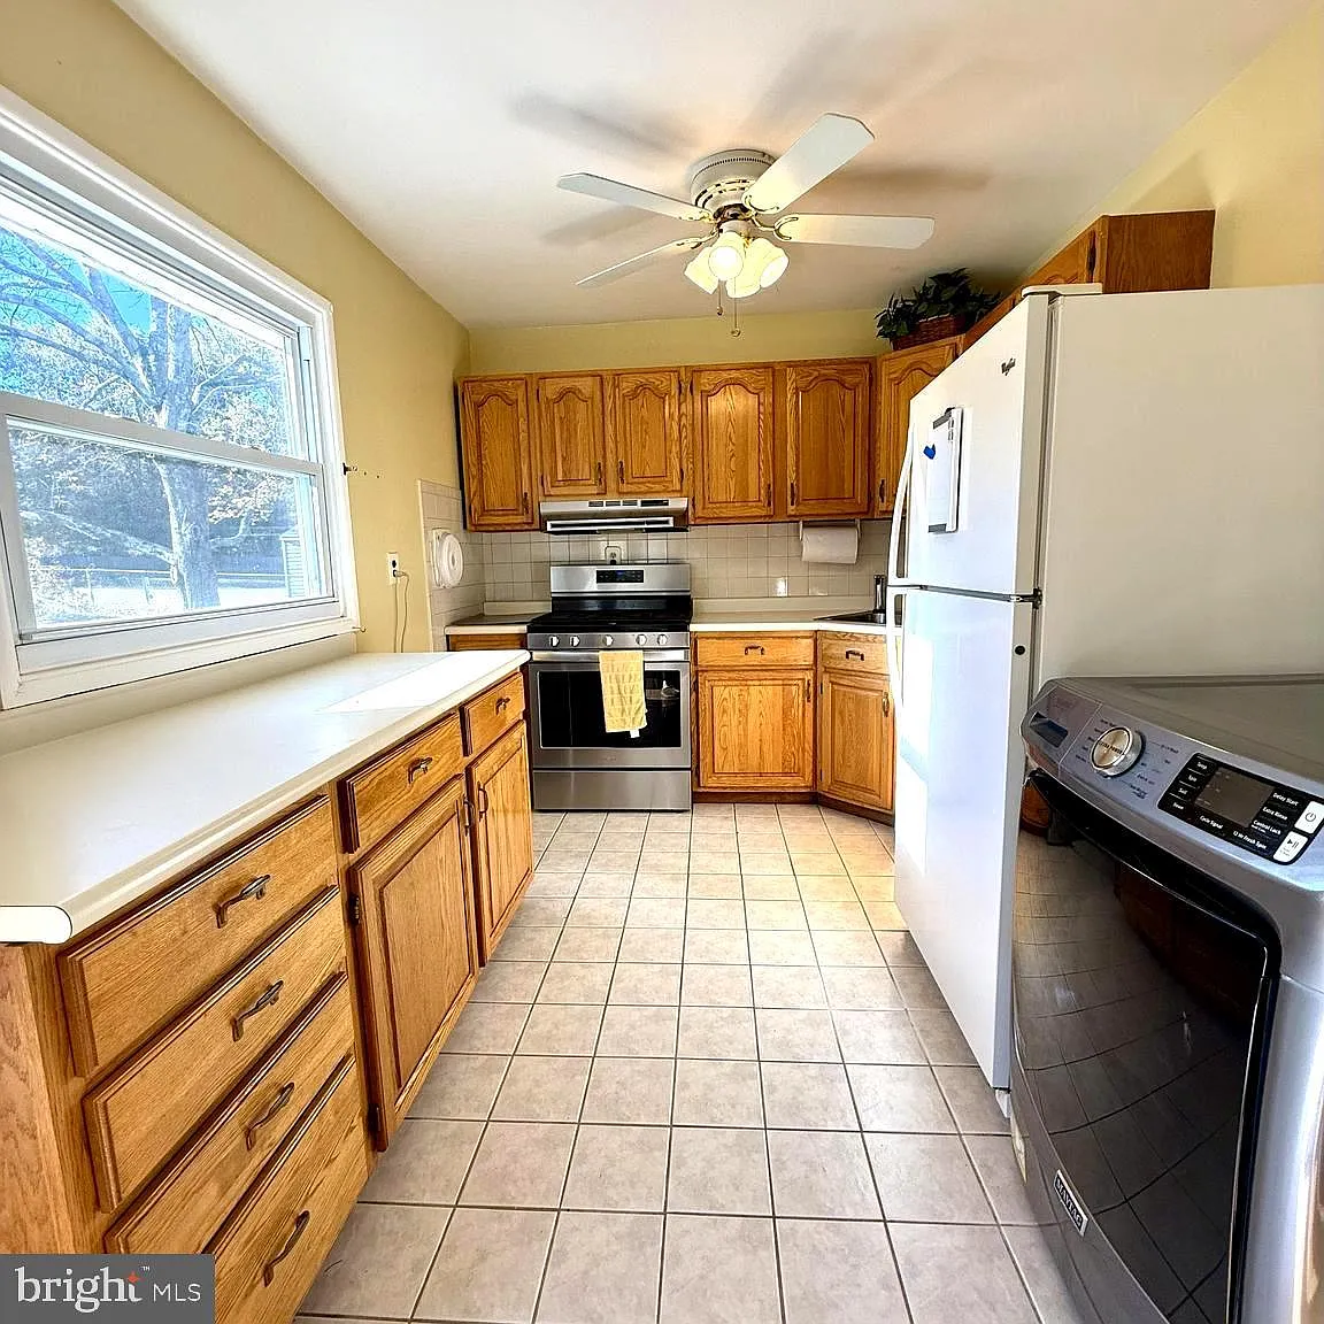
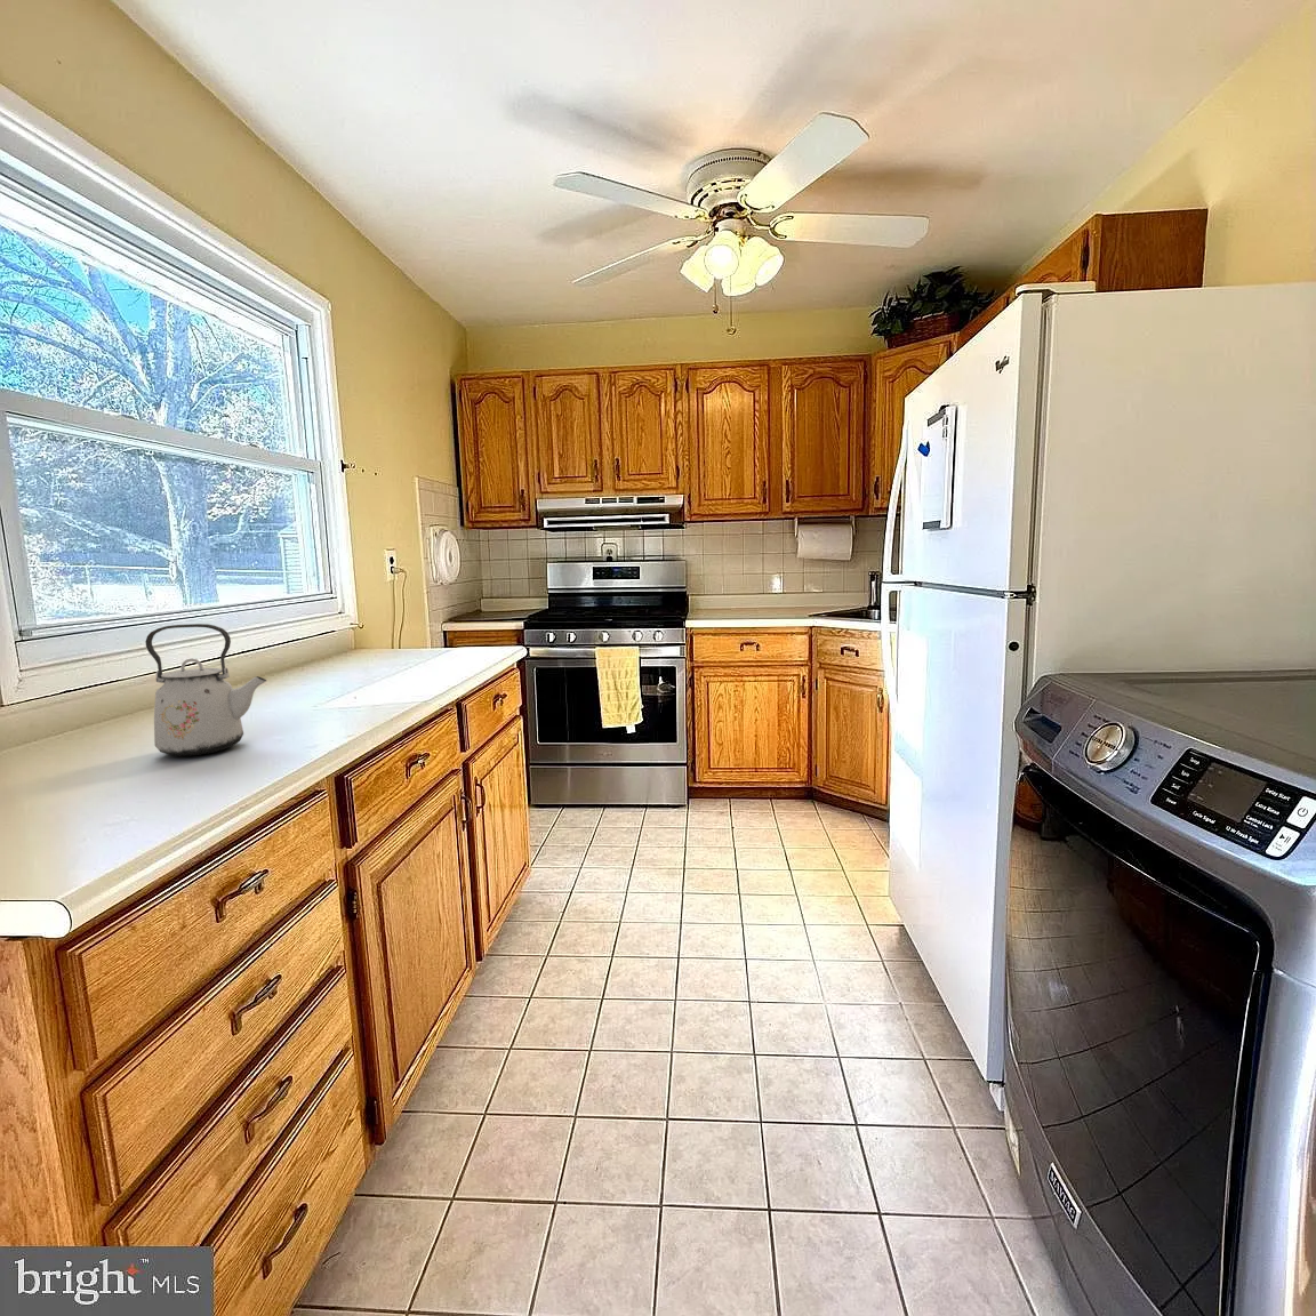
+ kettle (210, 687)
